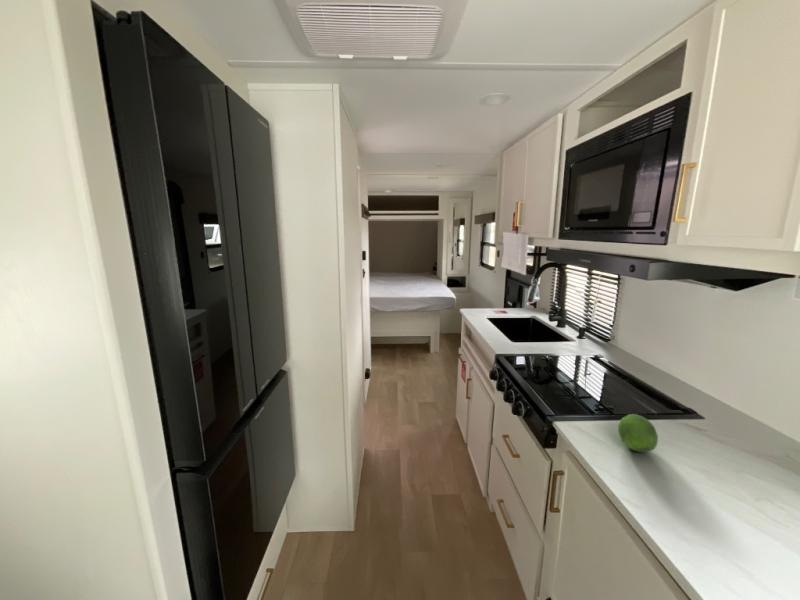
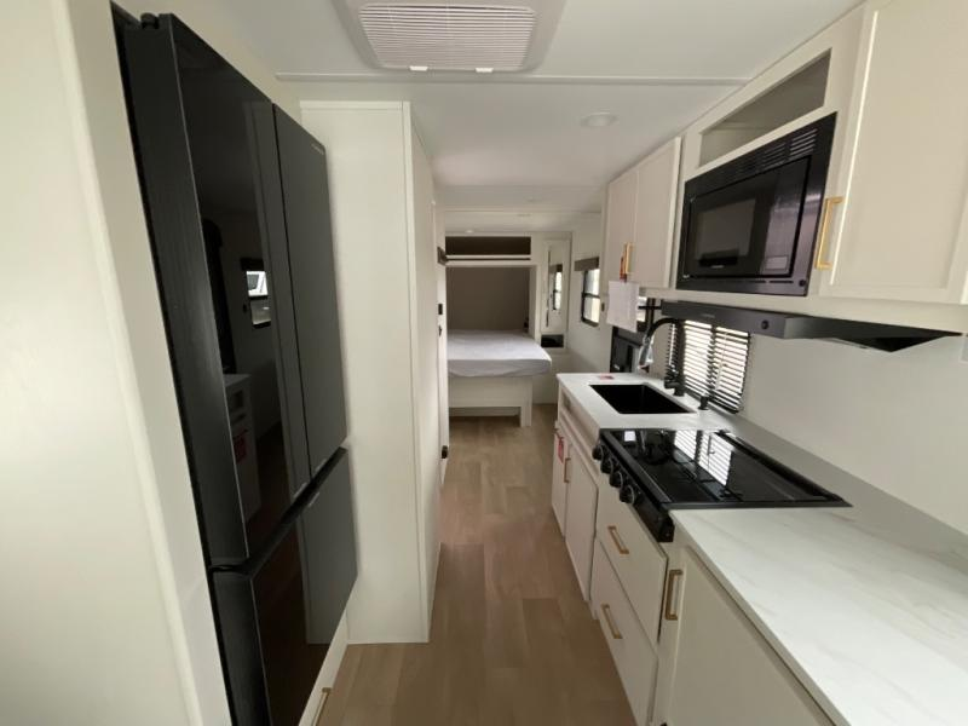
- fruit (636, 430)
